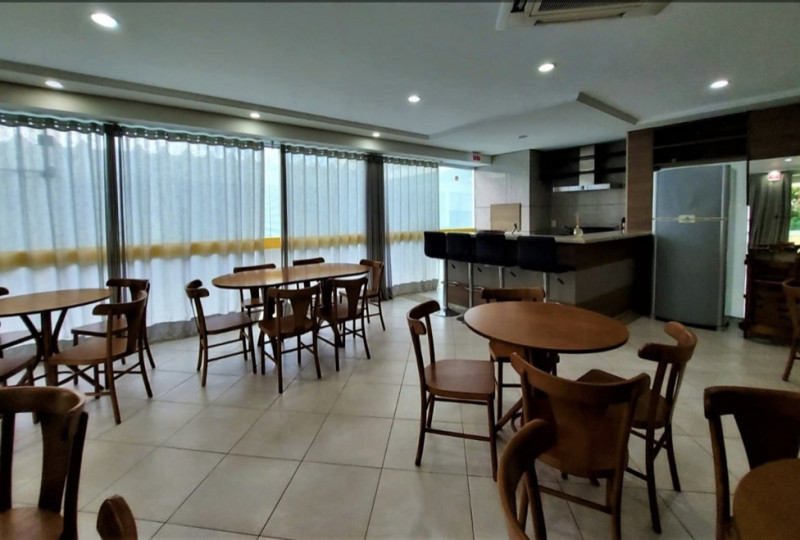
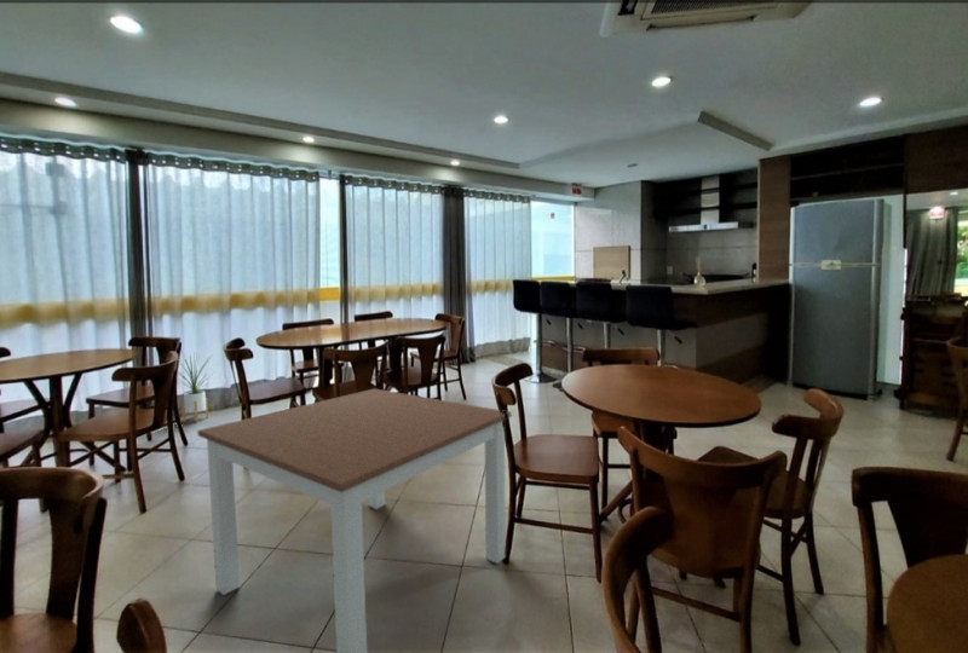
+ house plant (194, 383)
+ dining table (365, 497)
